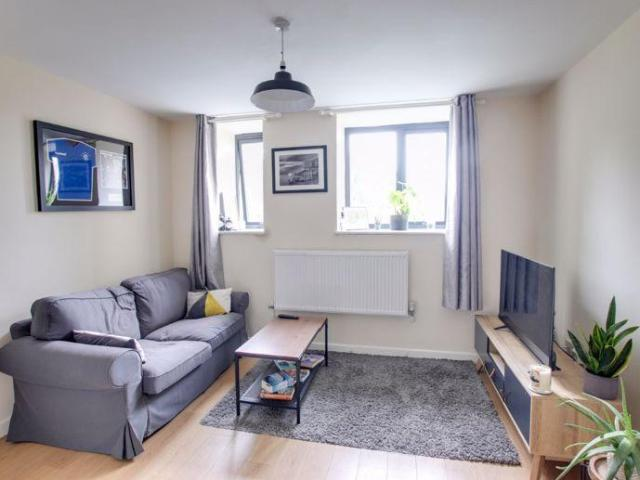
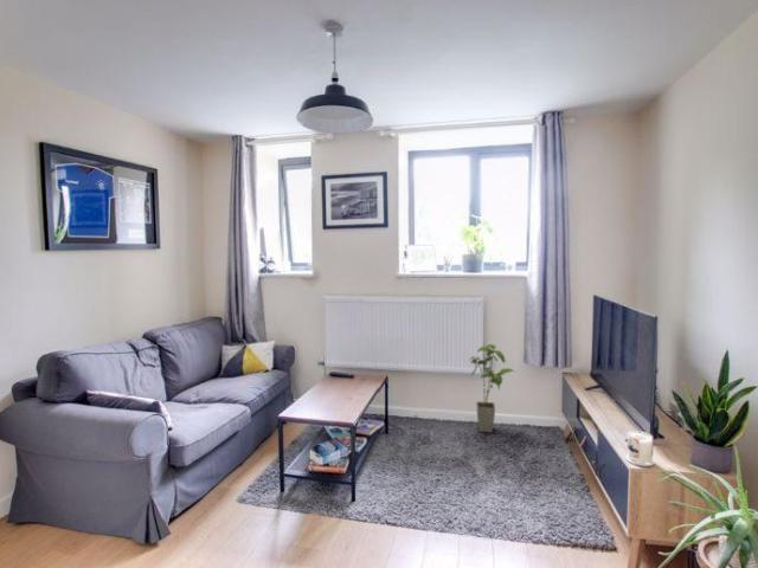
+ house plant (492, 387)
